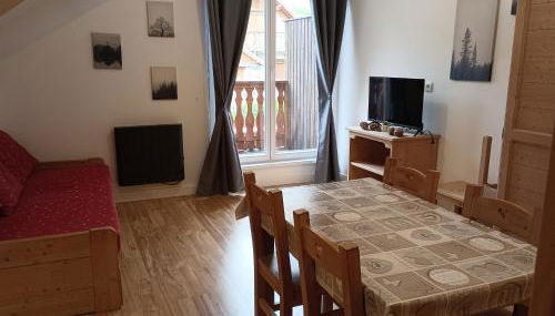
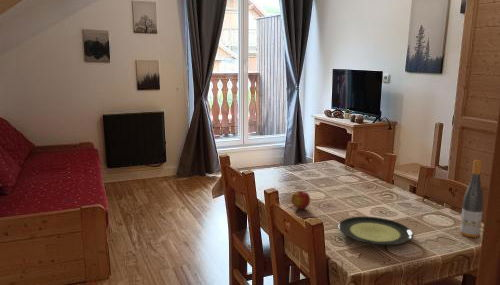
+ plate (374, 231)
+ apple (300, 199)
+ wine bottle (473, 197)
